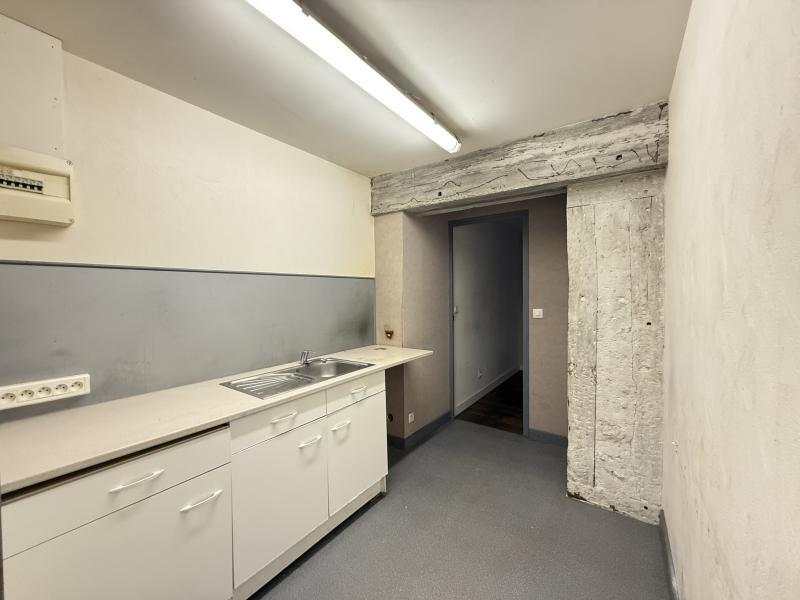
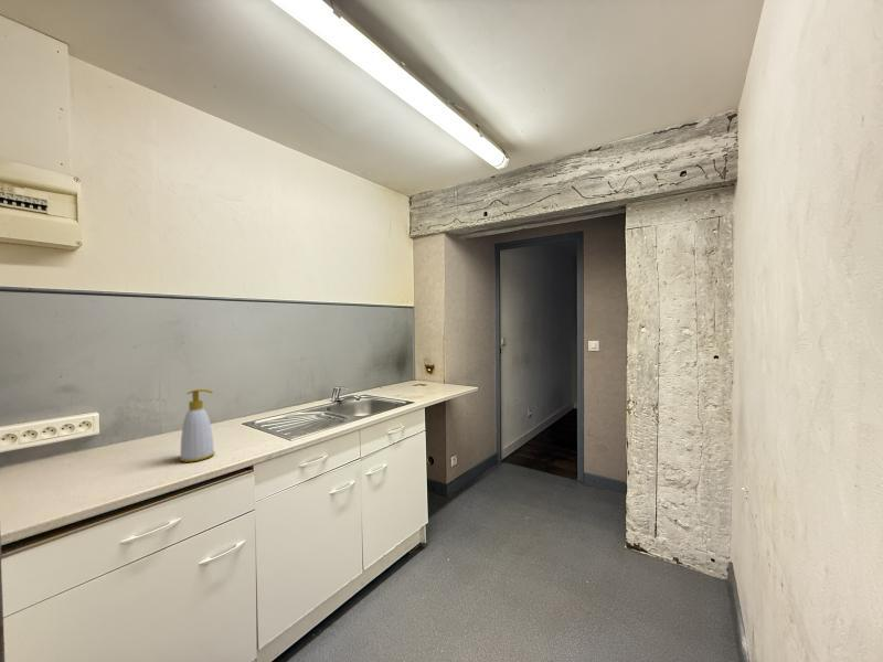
+ soap bottle (196, 423)
